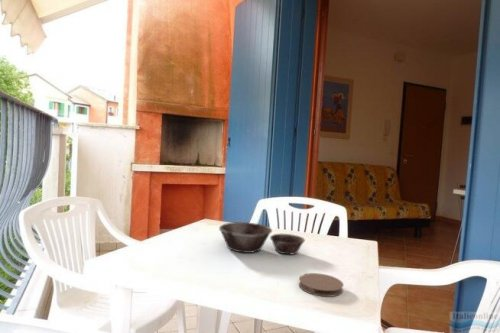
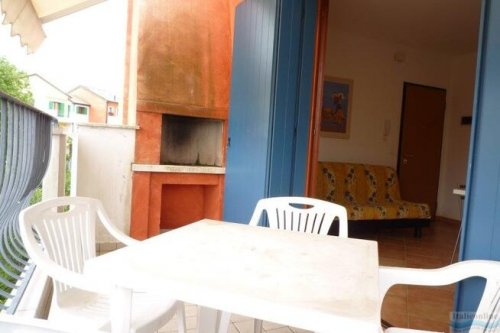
- bowl (260, 240)
- coaster (320, 284)
